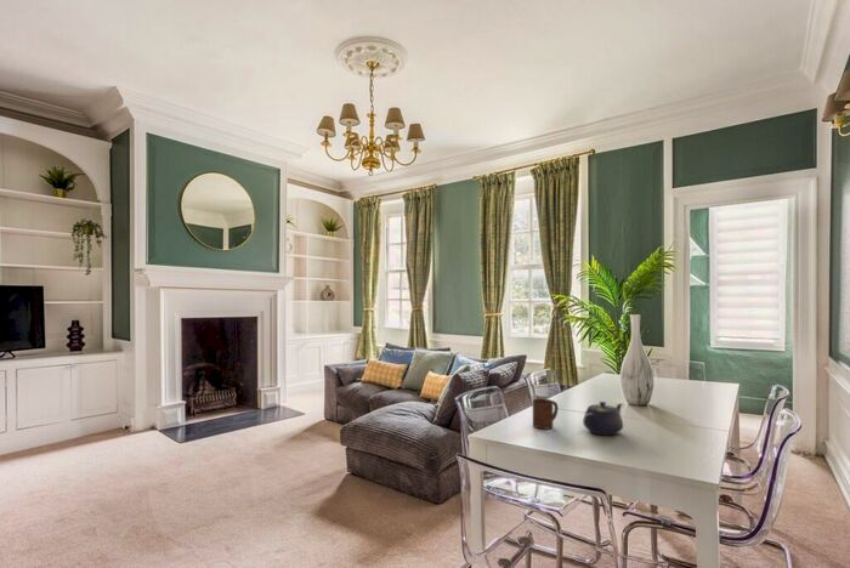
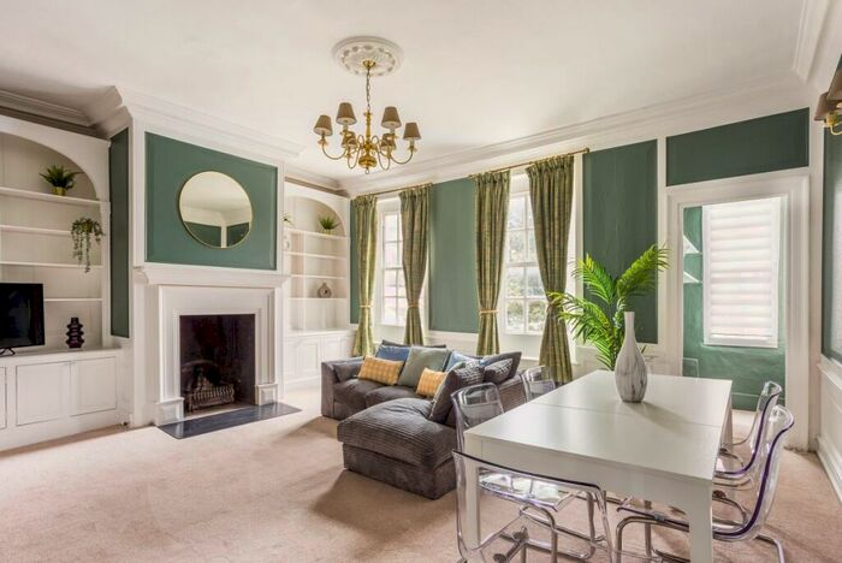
- teapot (604, 416)
- cup (544, 413)
